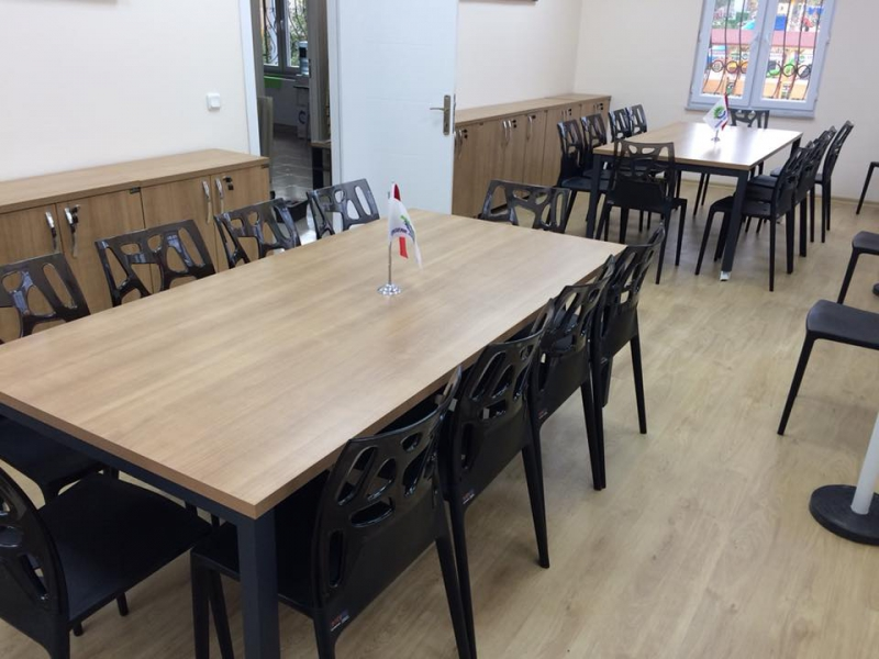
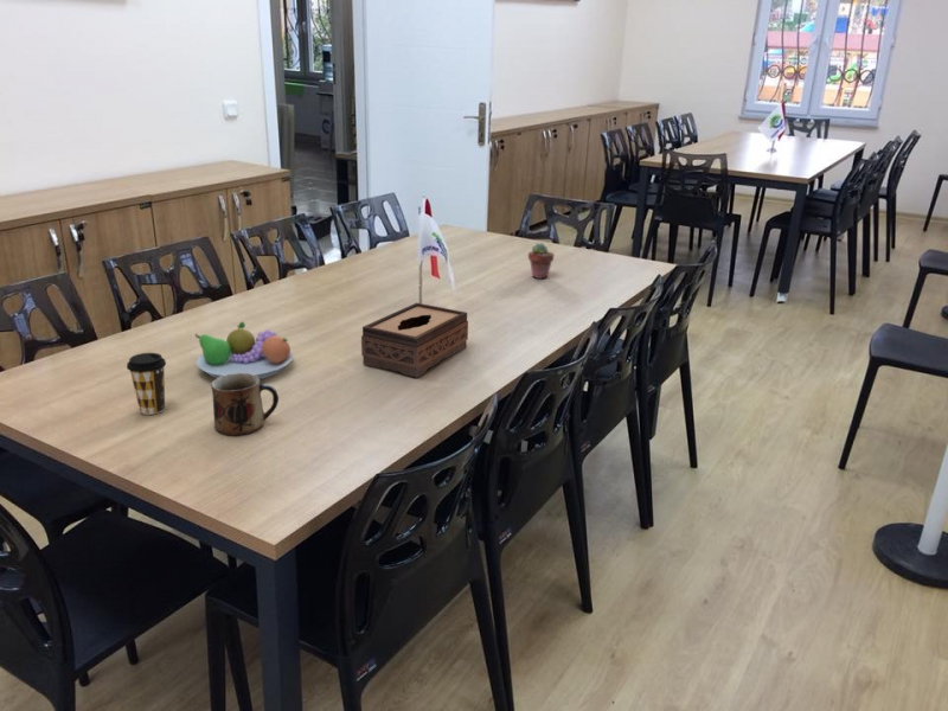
+ tissue box (416, 338)
+ coffee cup (148, 384)
+ potted succulent (540, 260)
+ fruit bowl (242, 348)
+ mug (241, 402)
